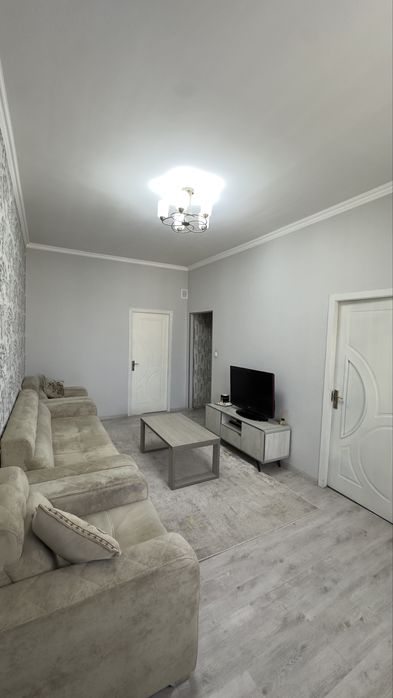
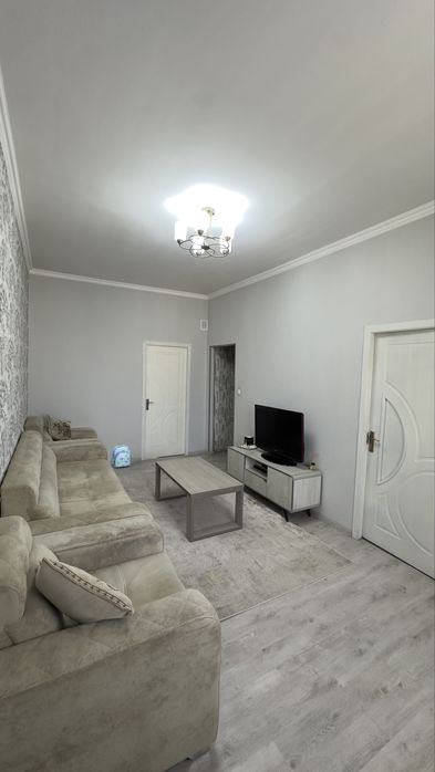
+ backpack (122, 456)
